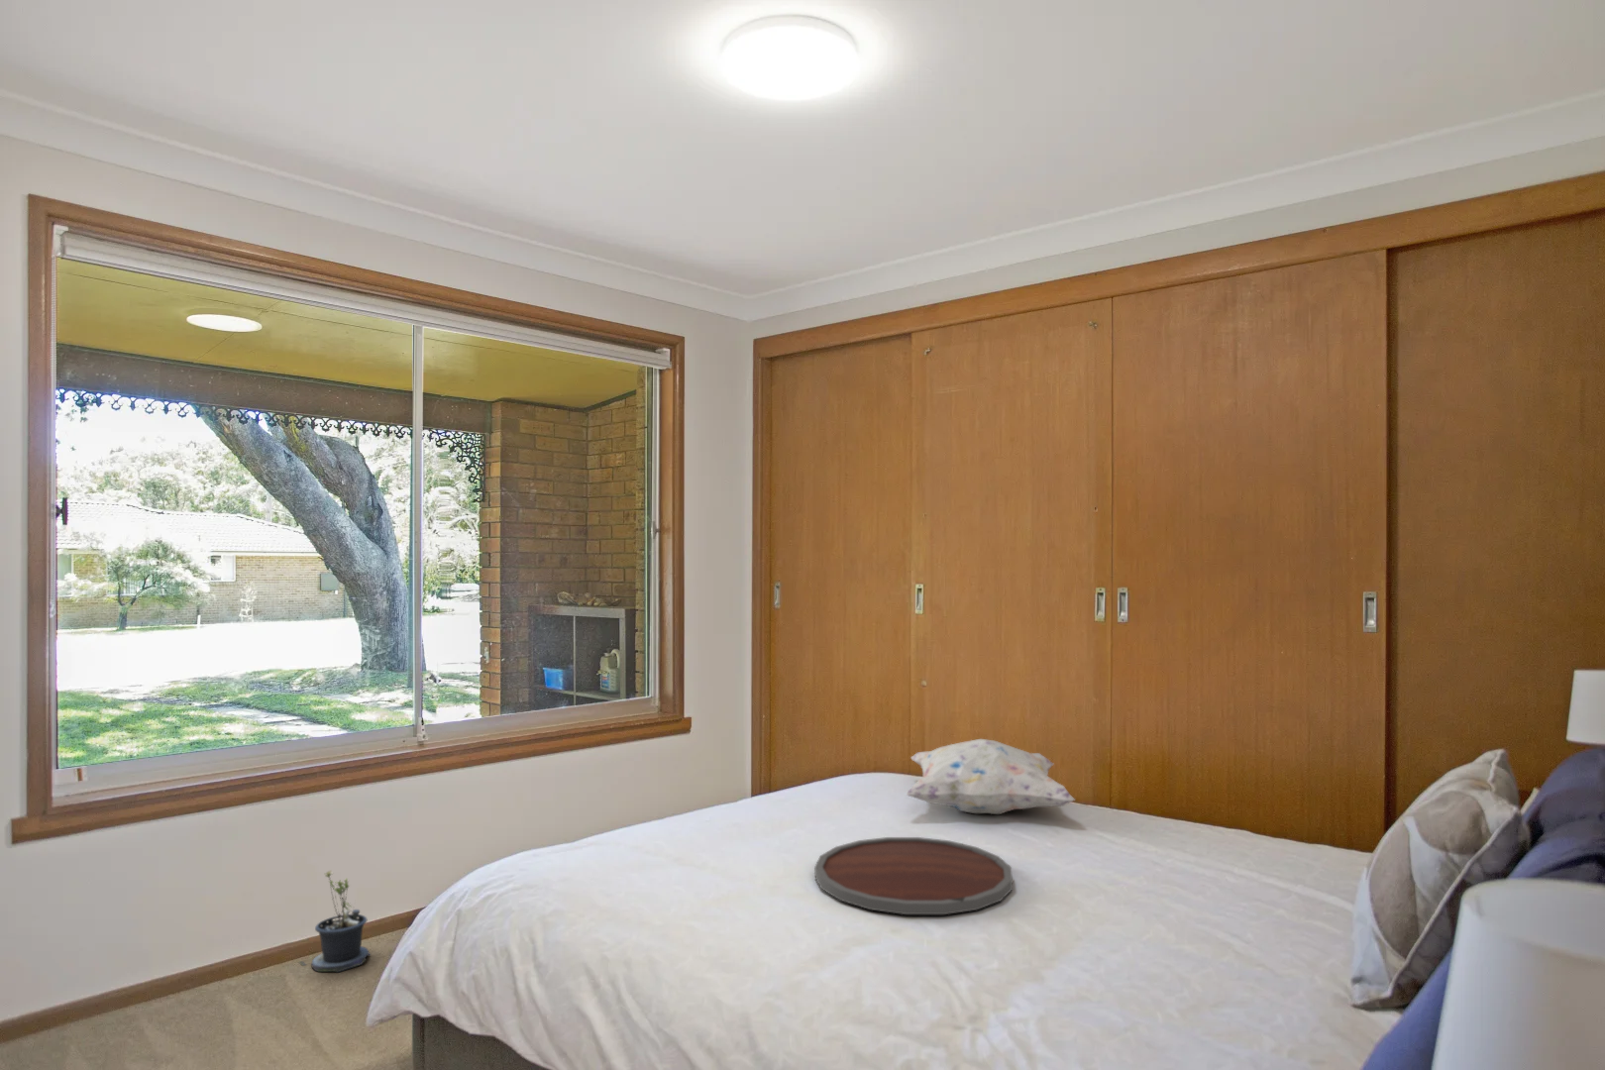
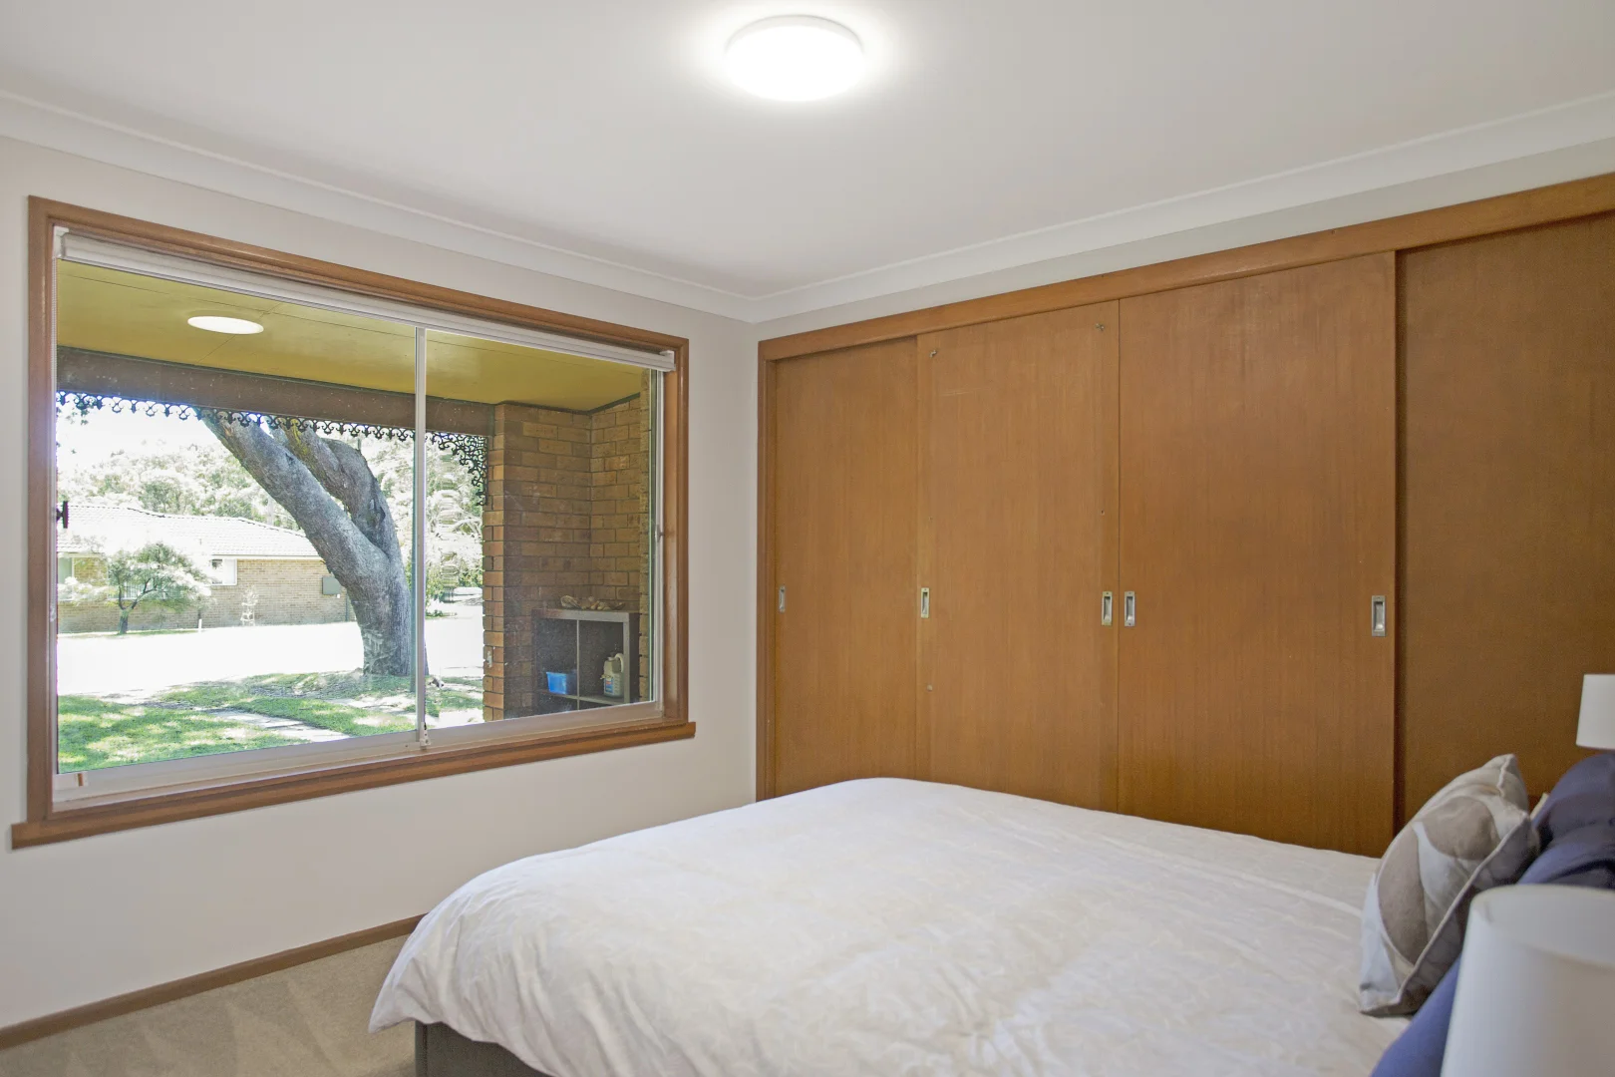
- decorative pillow (985, 776)
- potted plant (338, 915)
- tray (912, 871)
